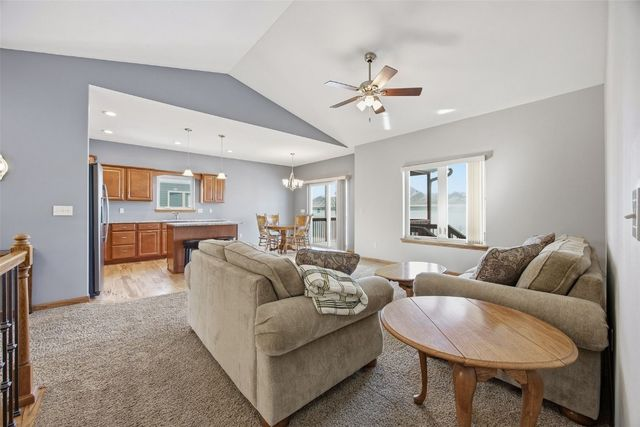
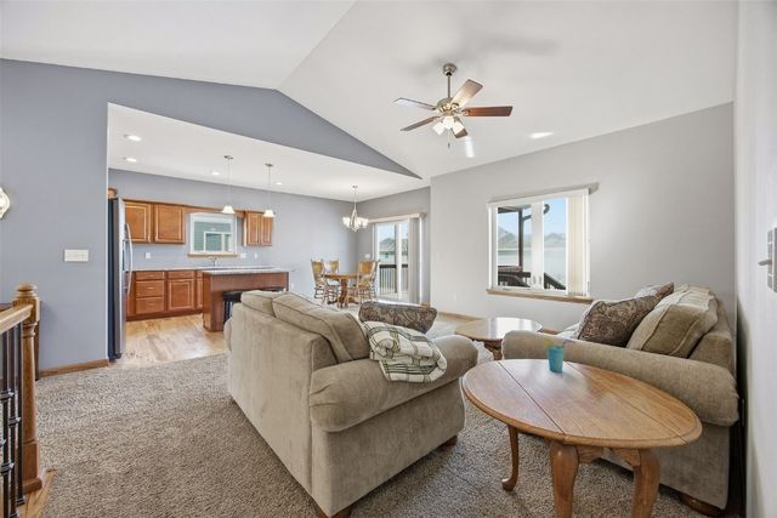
+ cup (557, 354)
